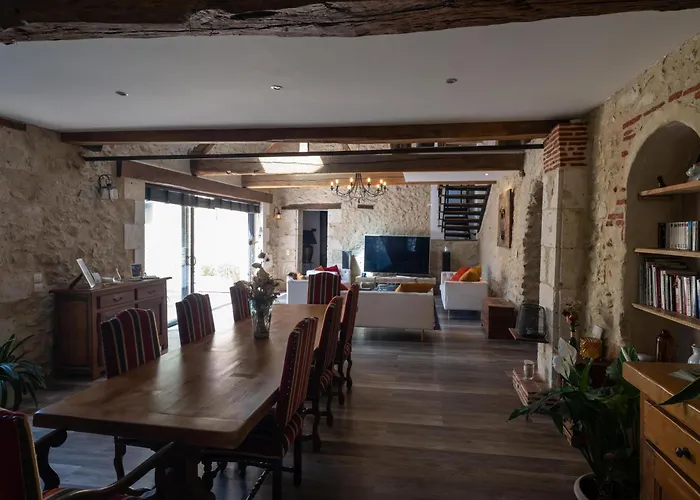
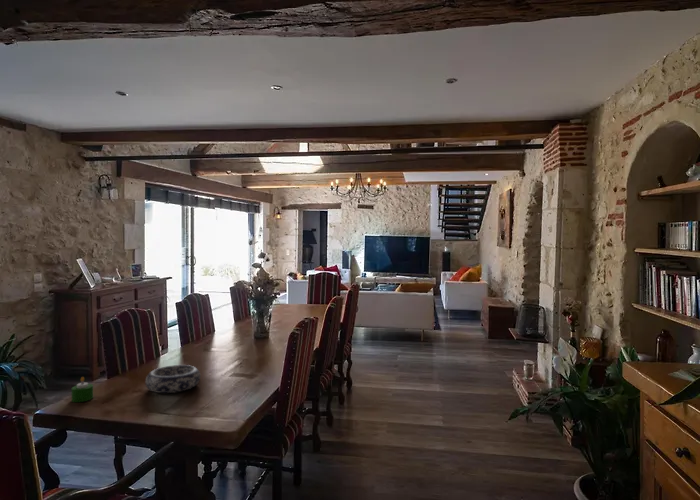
+ decorative bowl (173, 378)
+ candle (82, 387)
